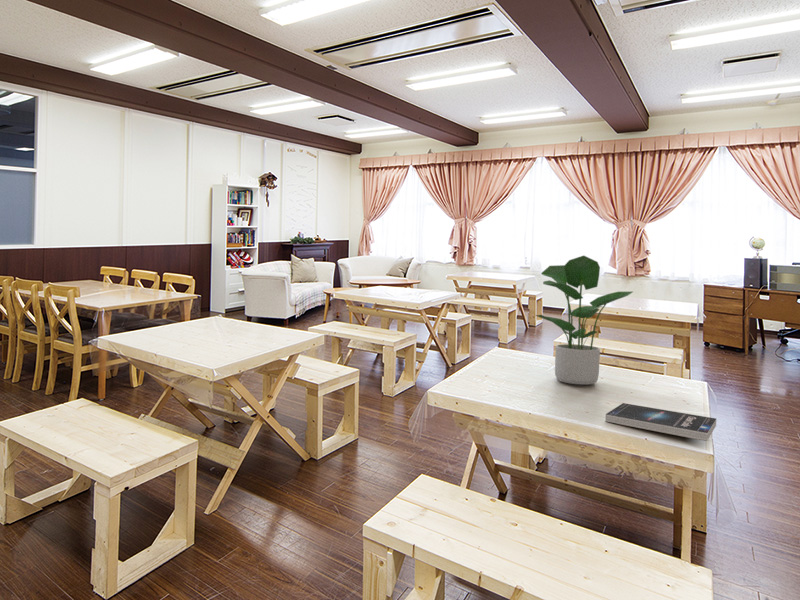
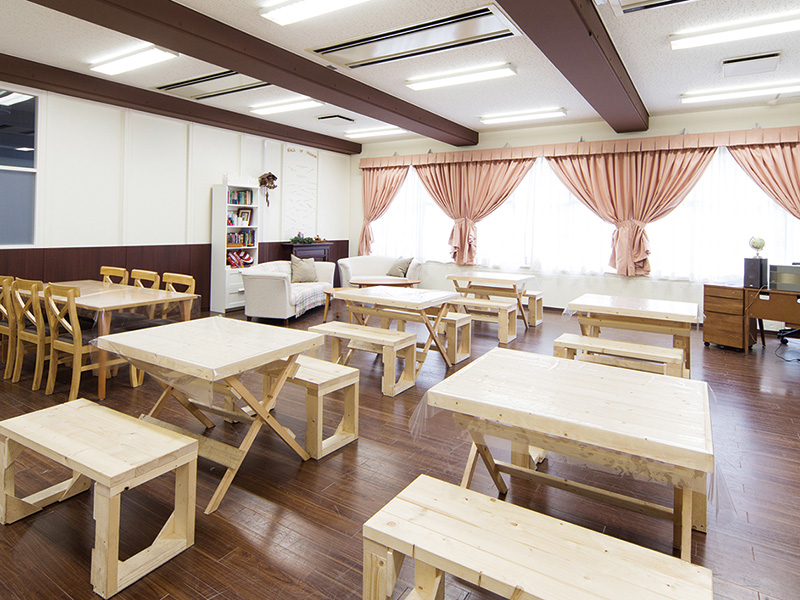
- book (660, 419)
- potted plant (583, 319)
